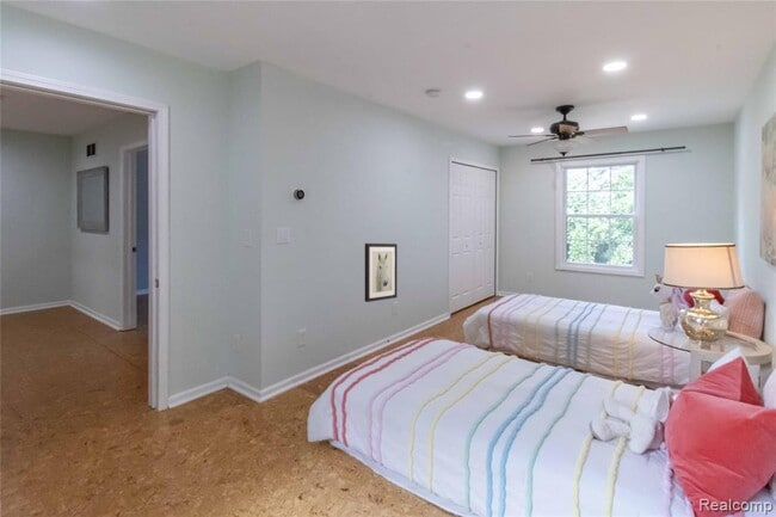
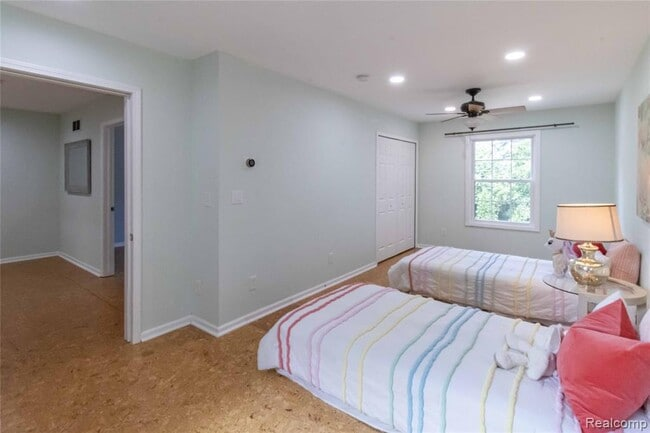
- wall art (381, 271)
